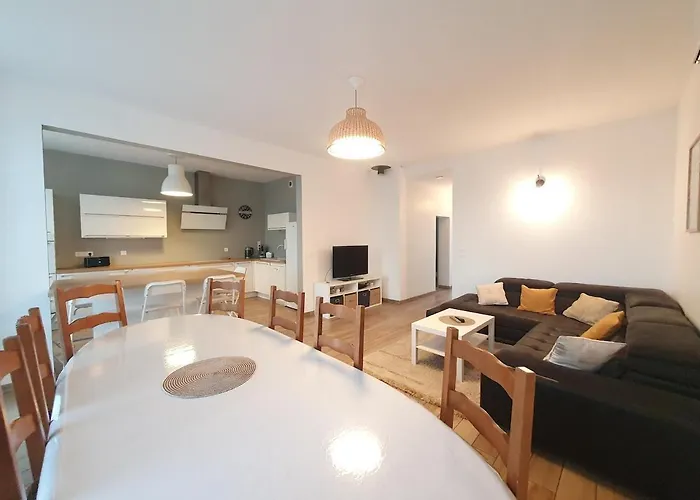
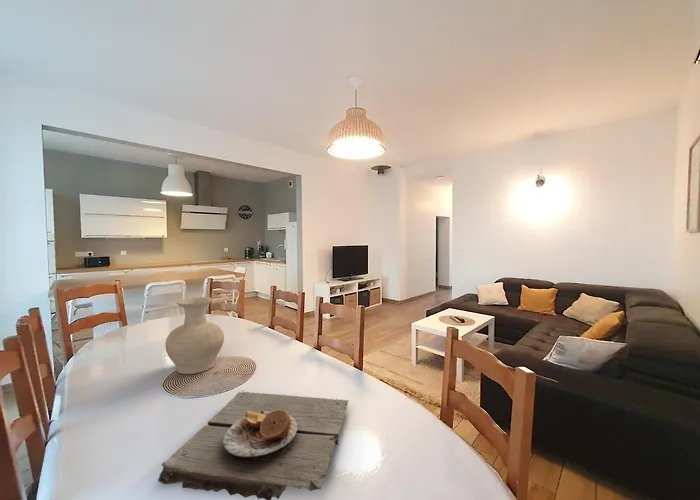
+ plate (269, 422)
+ vase (195, 333)
